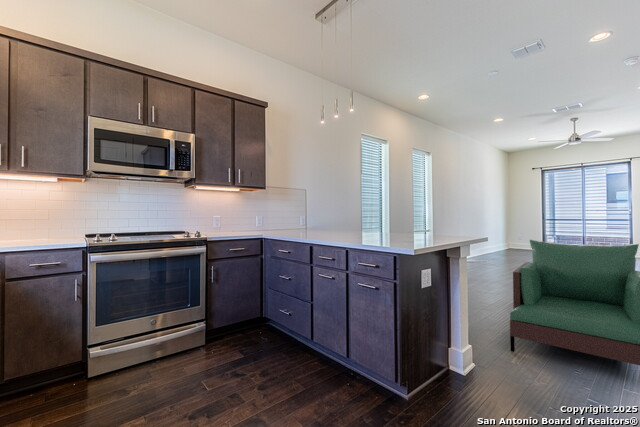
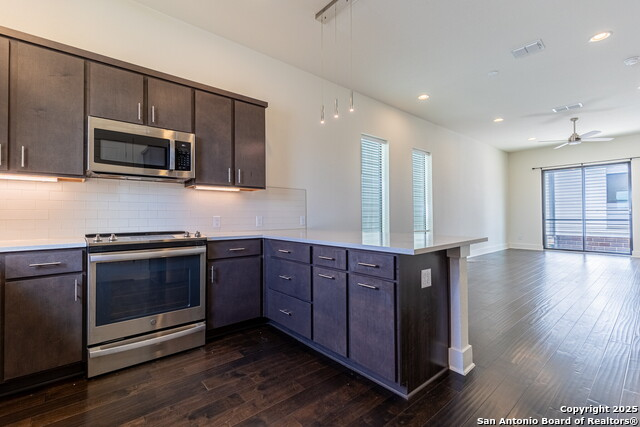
- armchair (579, 295)
